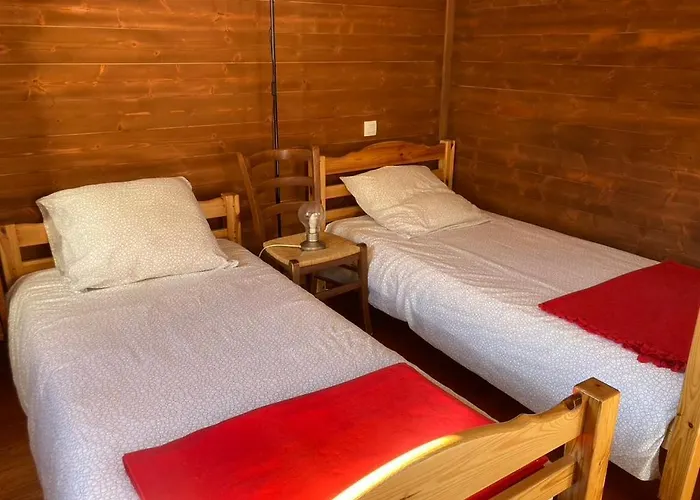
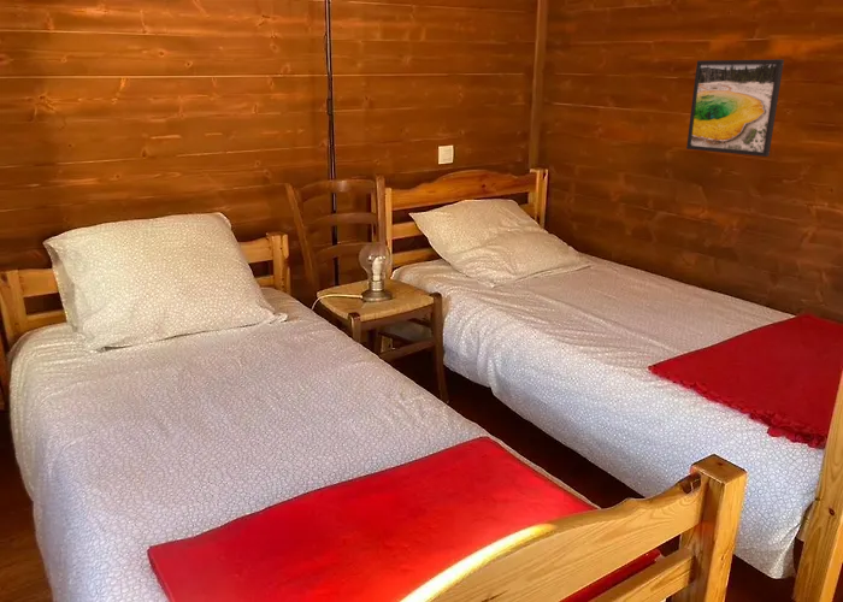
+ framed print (731, 107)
